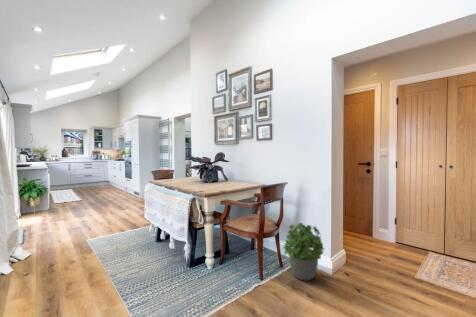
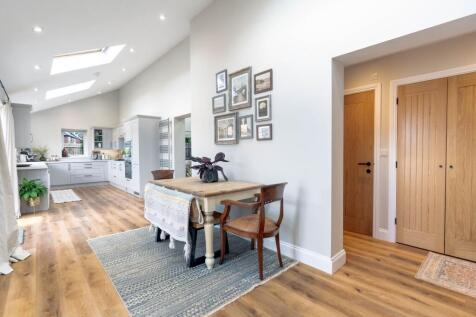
- potted plant (303, 249)
